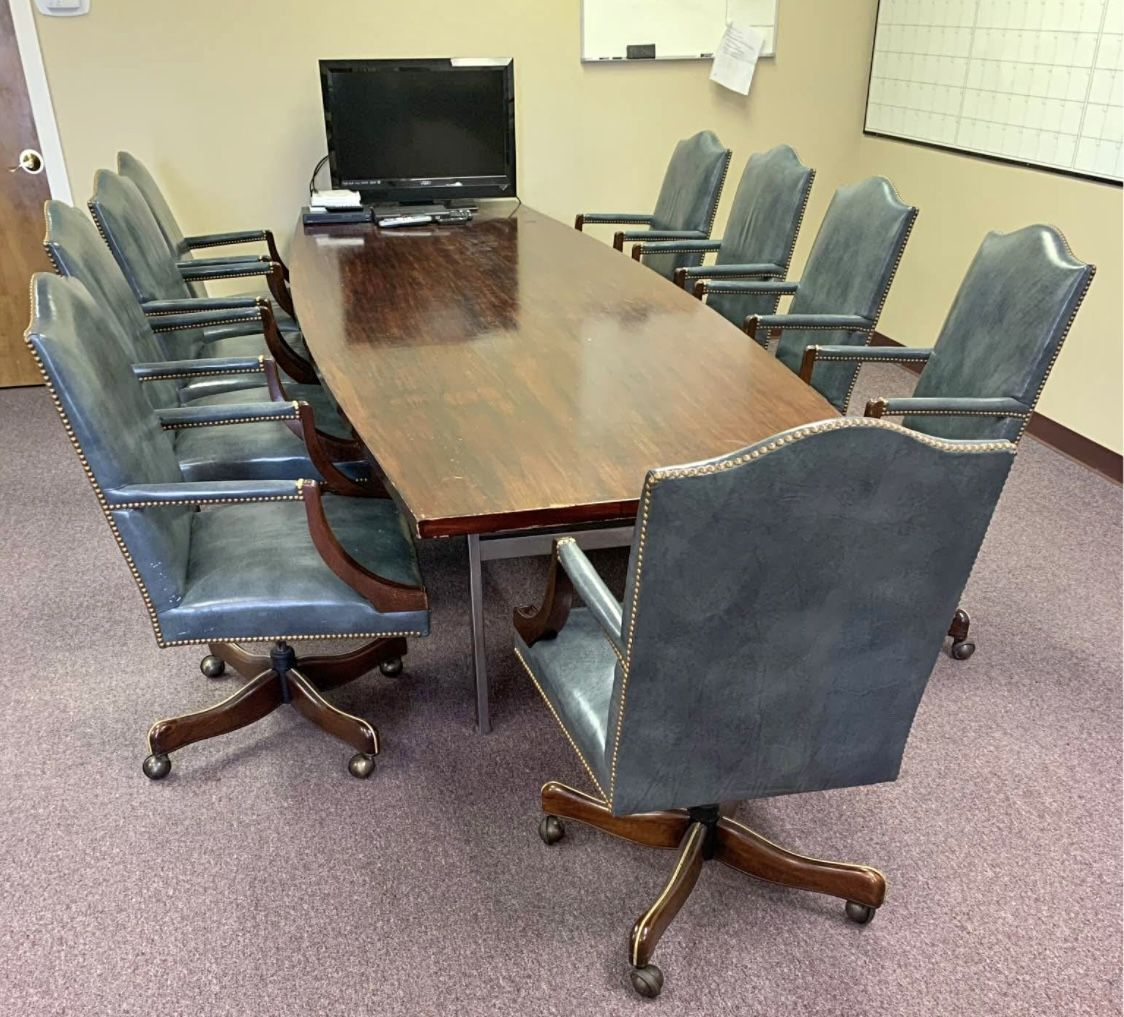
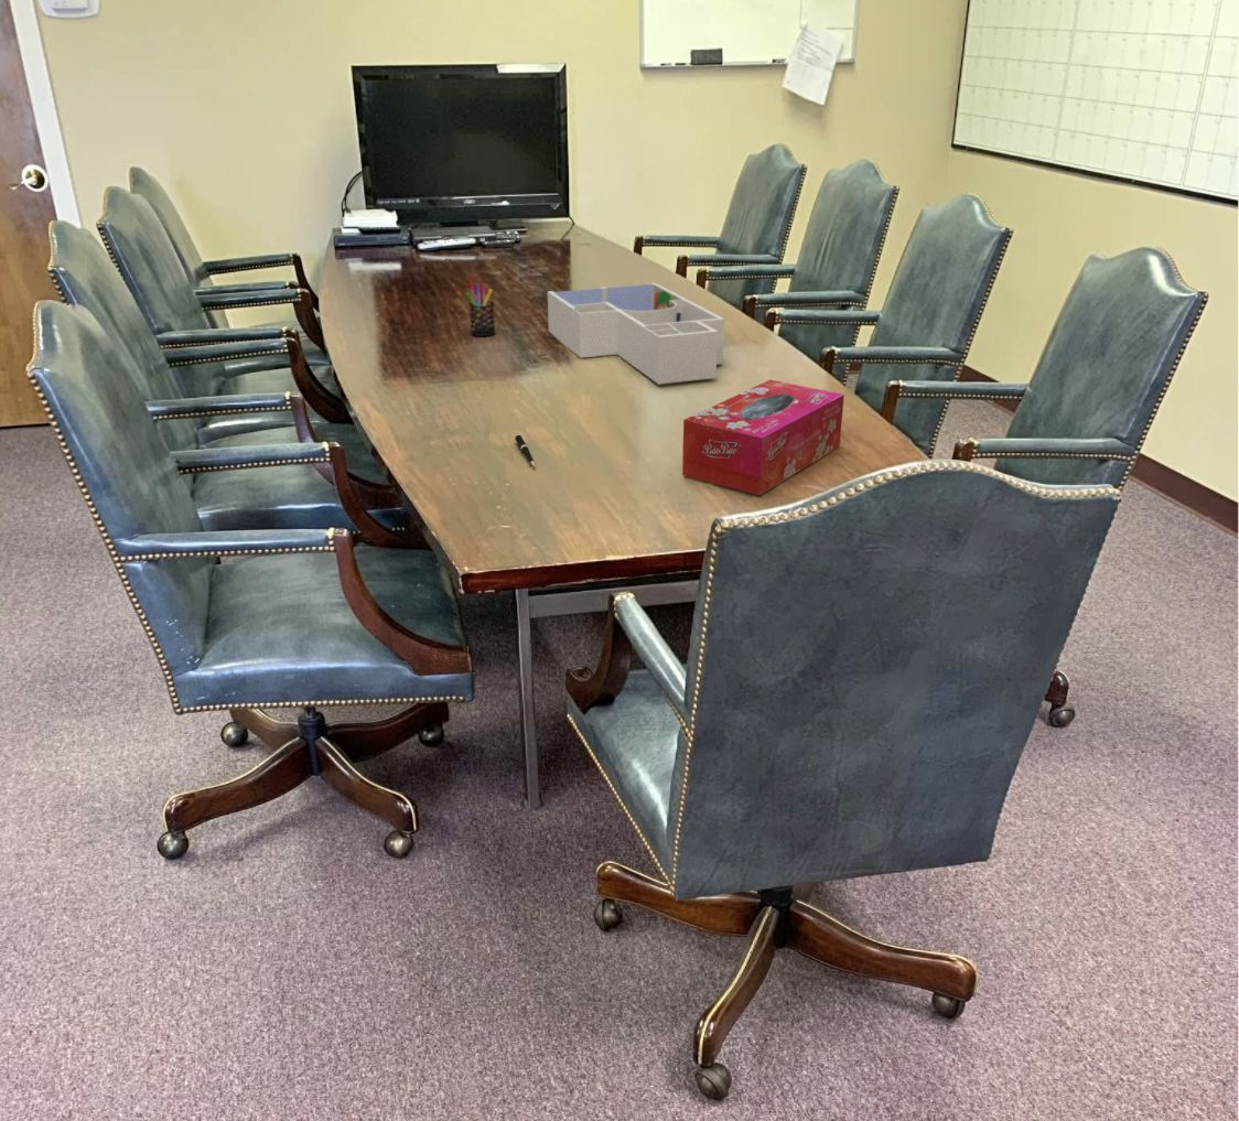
+ pen (526, 450)
+ desk organizer (638, 331)
+ pen holder (478, 308)
+ tissue box (765, 433)
